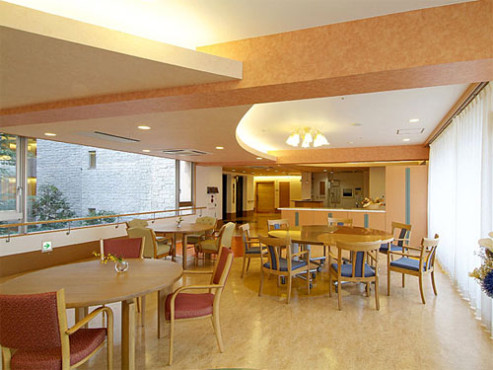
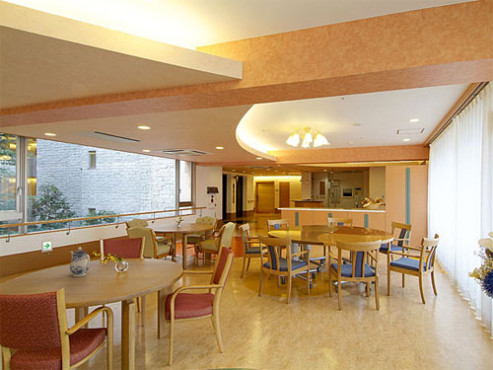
+ teapot (79, 261)
